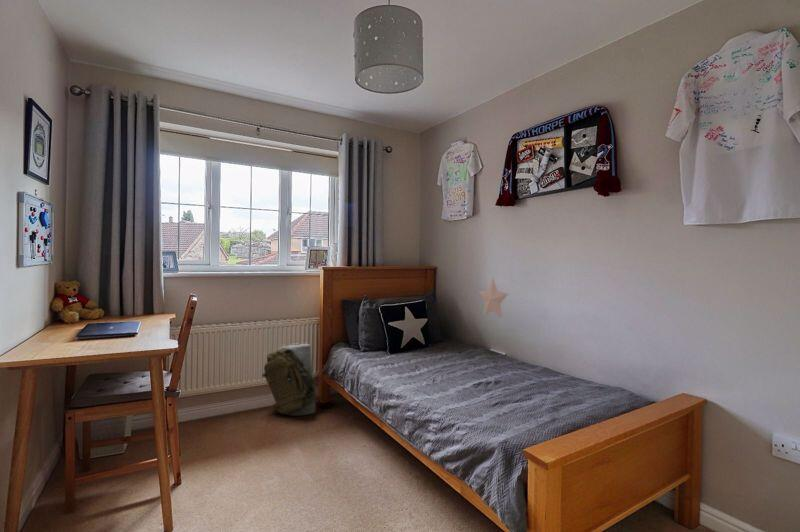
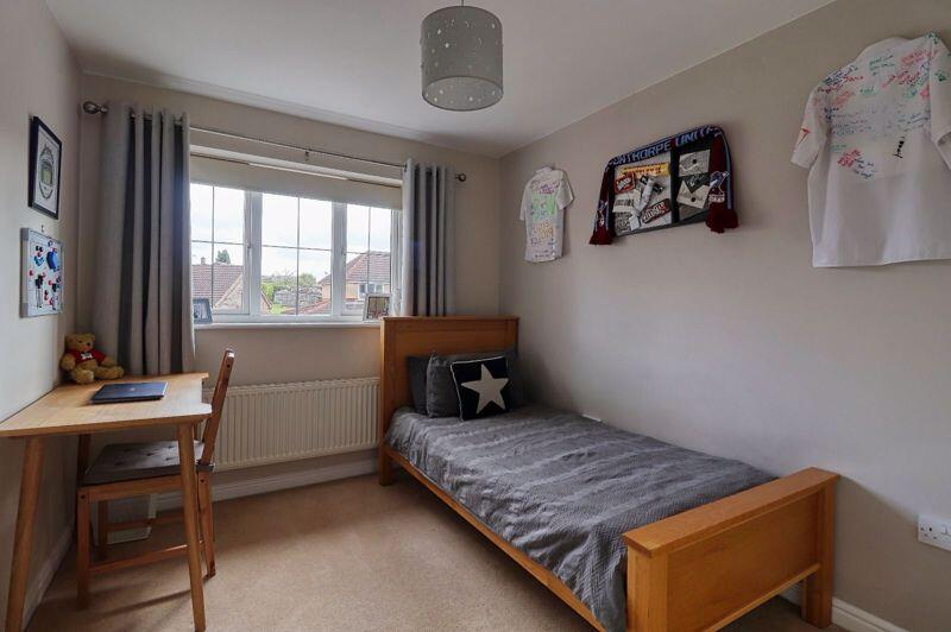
- backpack (290, 380)
- decorative star (492, 297)
